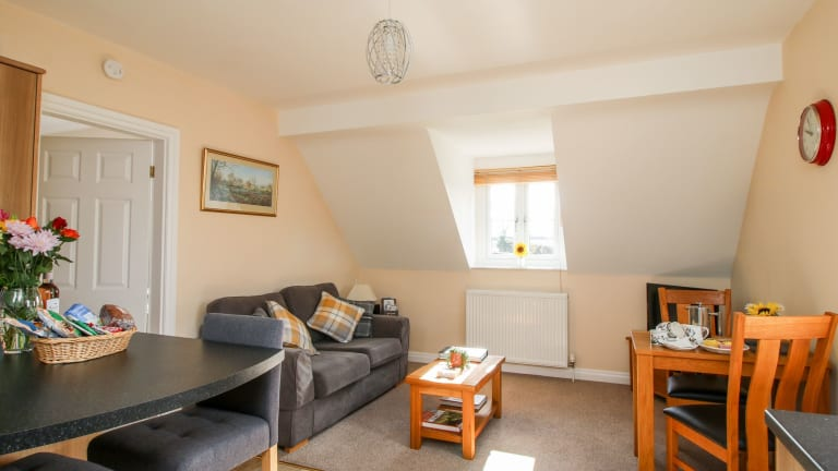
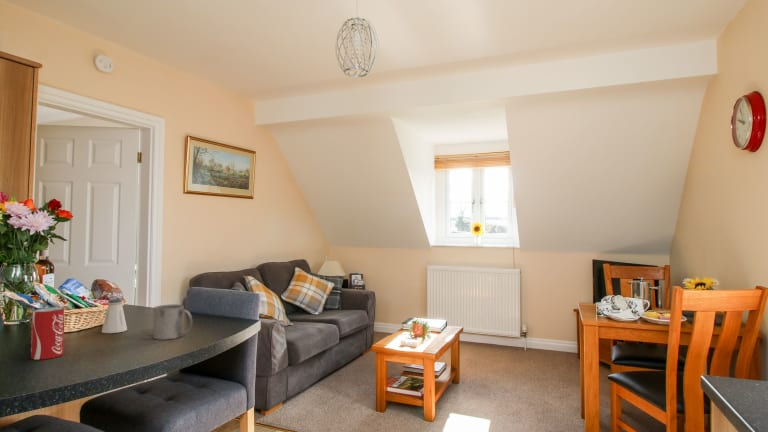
+ saltshaker (114, 315)
+ beverage can (48, 332)
+ mug (173, 321)
